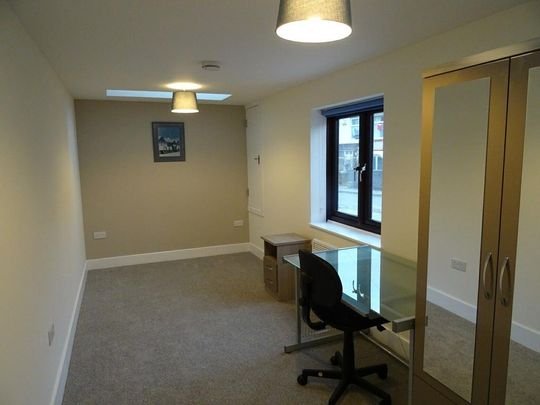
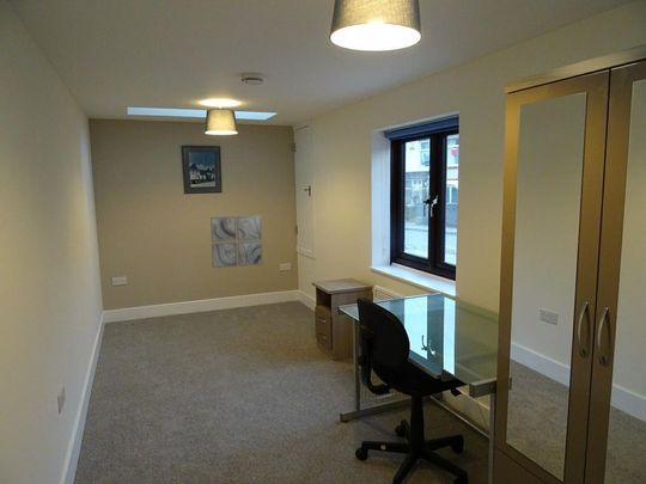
+ wall art (236, 240)
